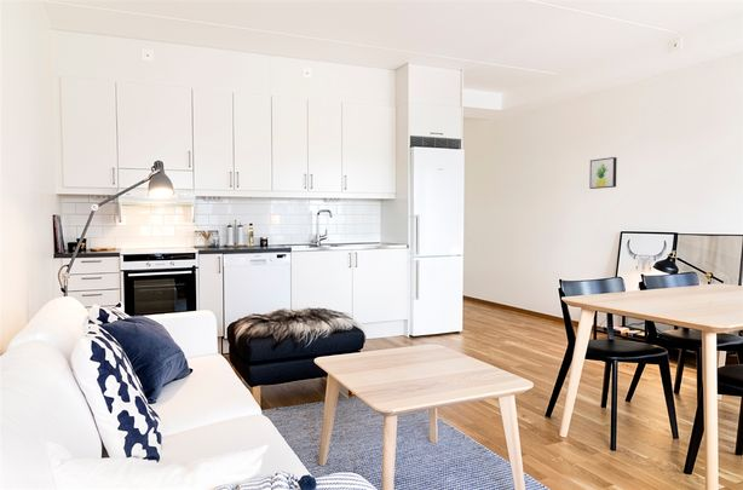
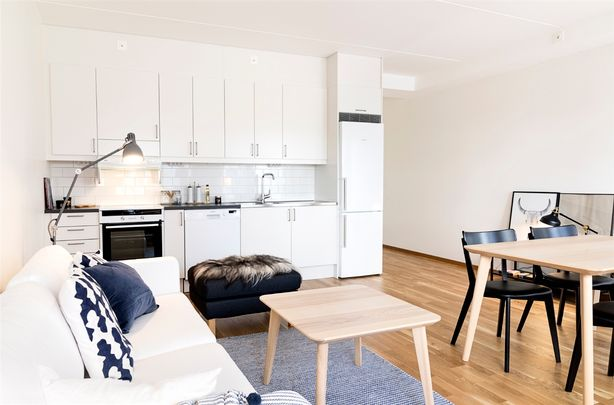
- wall art (603, 173)
